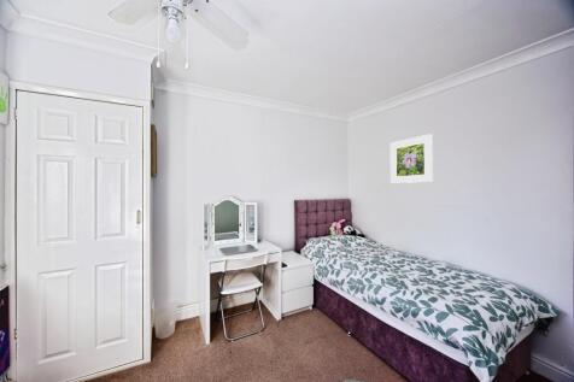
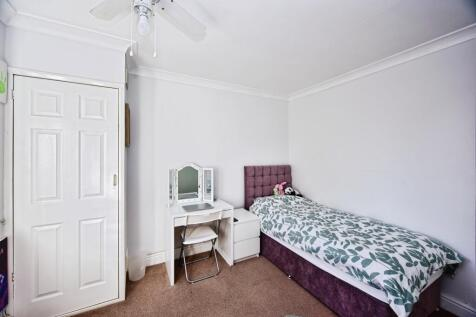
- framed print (409, 160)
